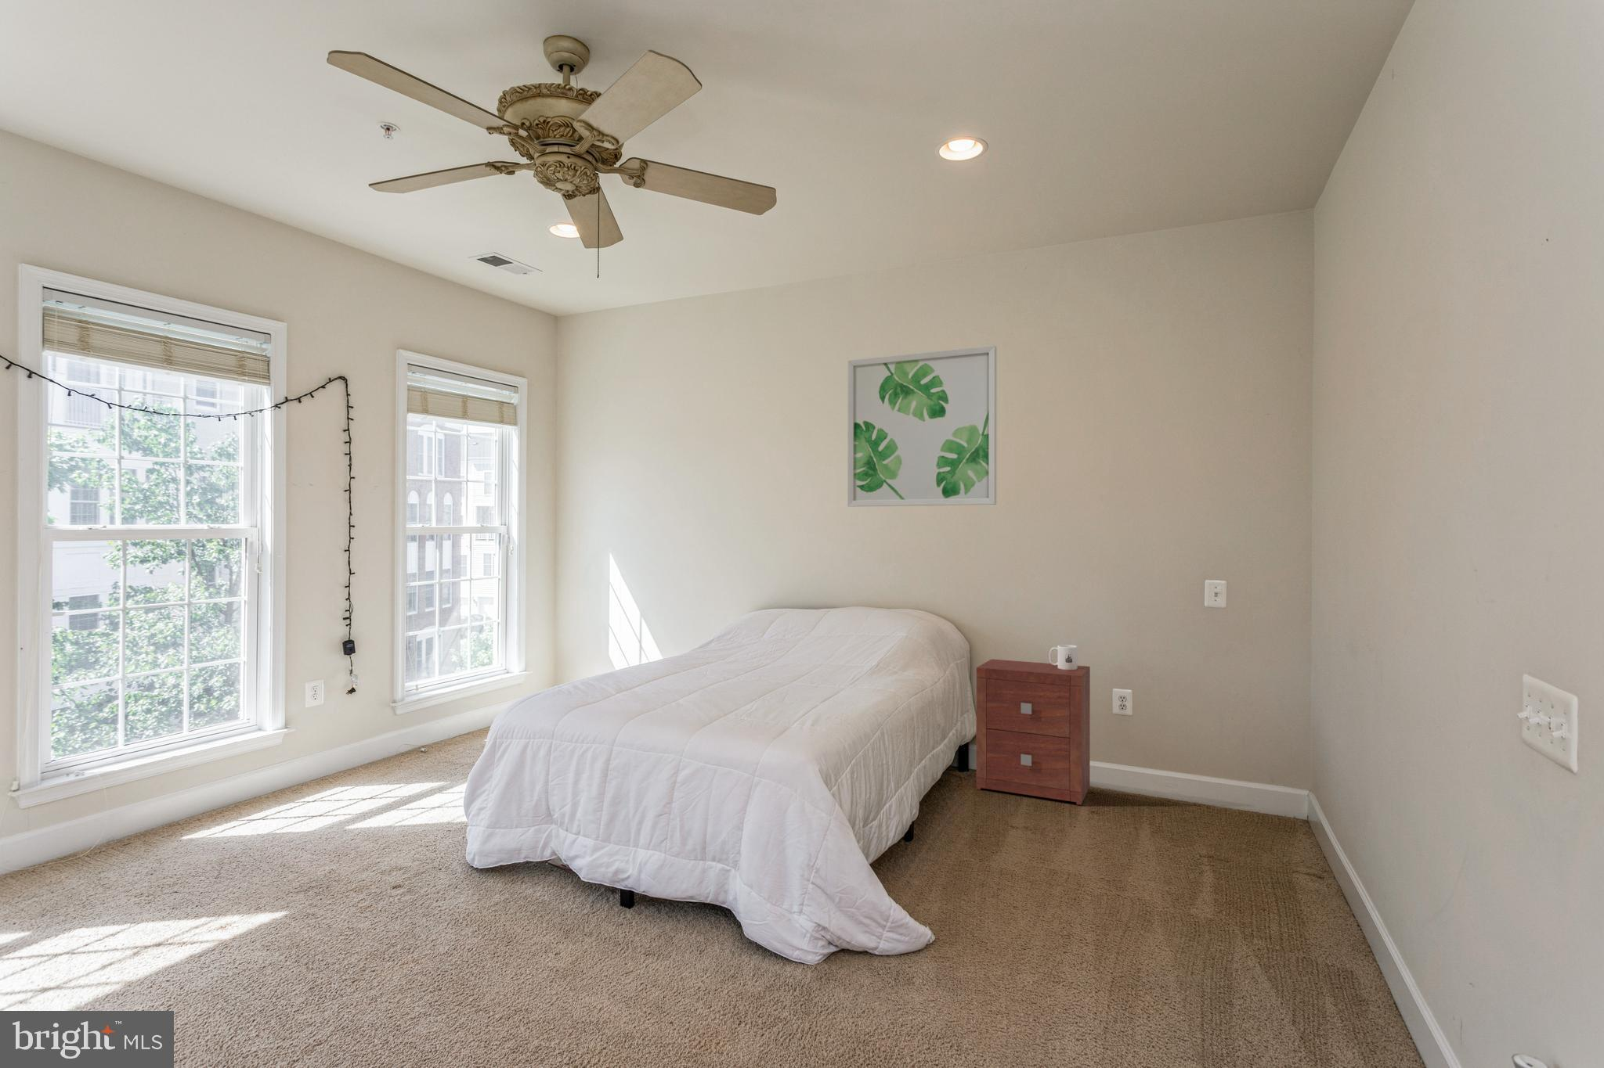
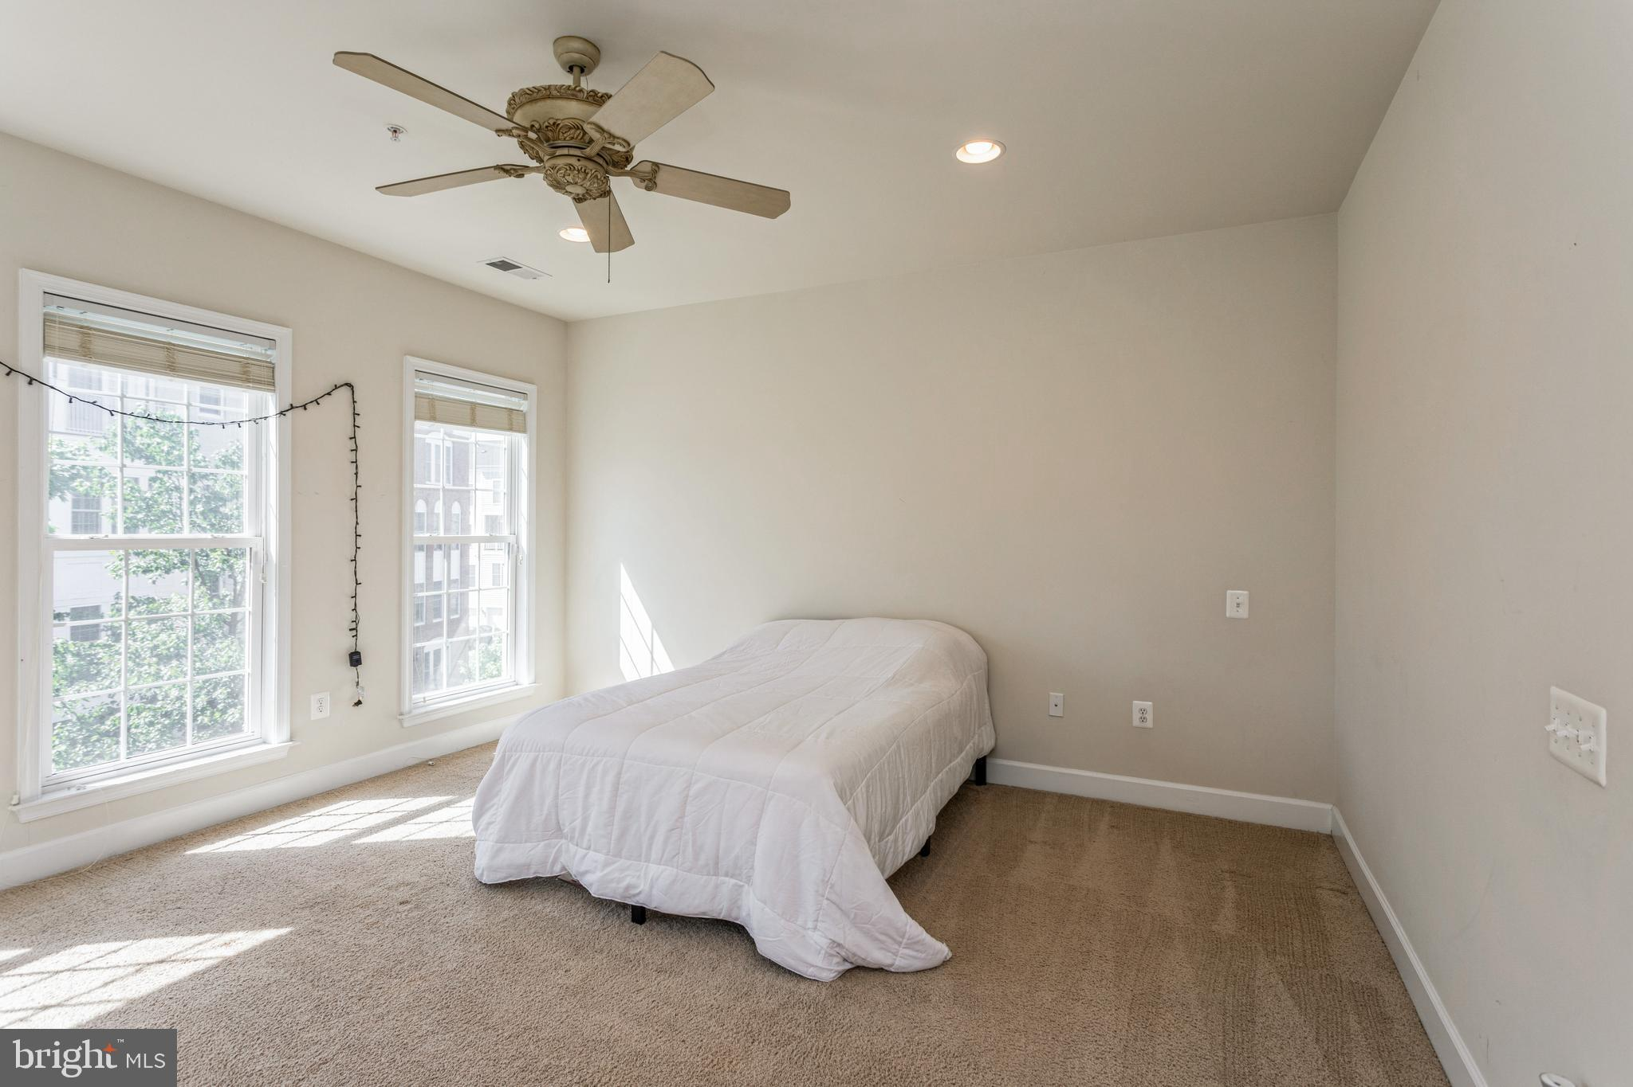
- nightstand (1033, 727)
- wall art (918, 429)
- mug (1063, 657)
